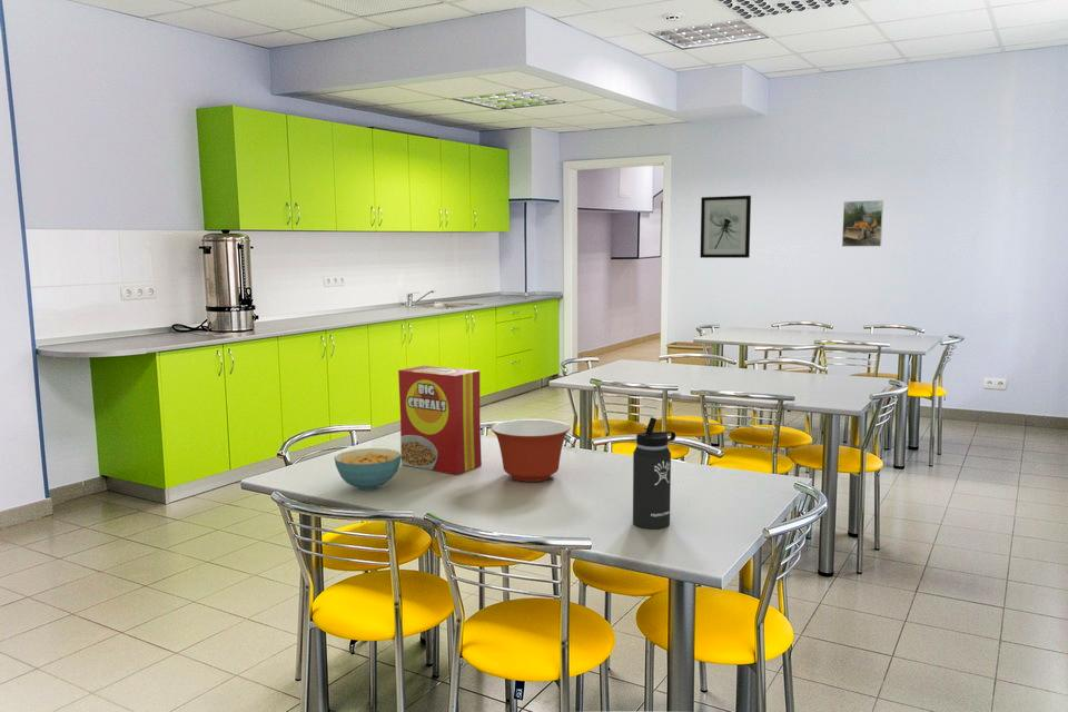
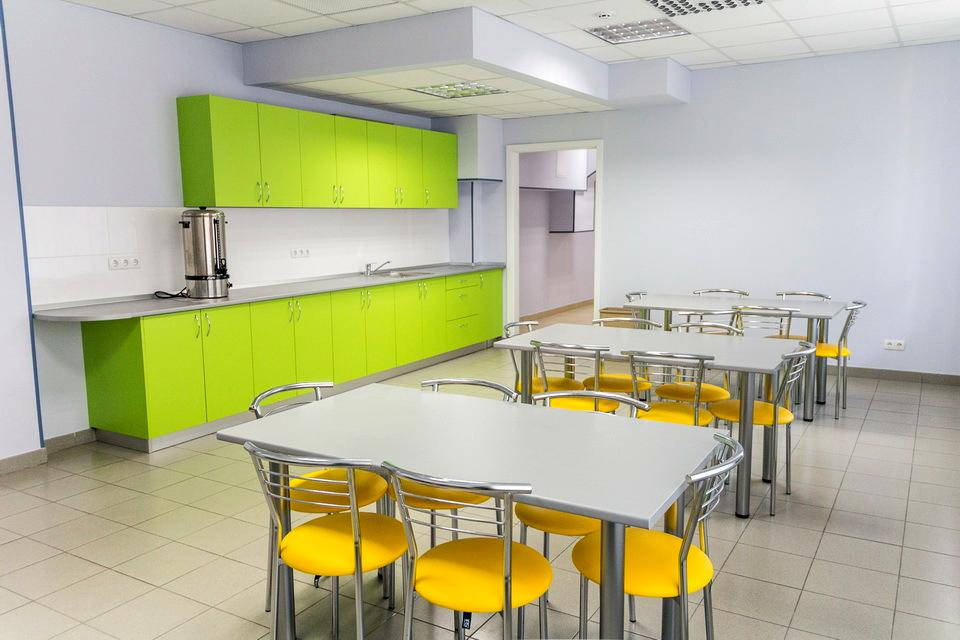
- wall art (724, 227)
- cereal box (439, 417)
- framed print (862, 224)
- mixing bowl (531, 452)
- thermos bottle (655, 469)
- cereal bowl (368, 471)
